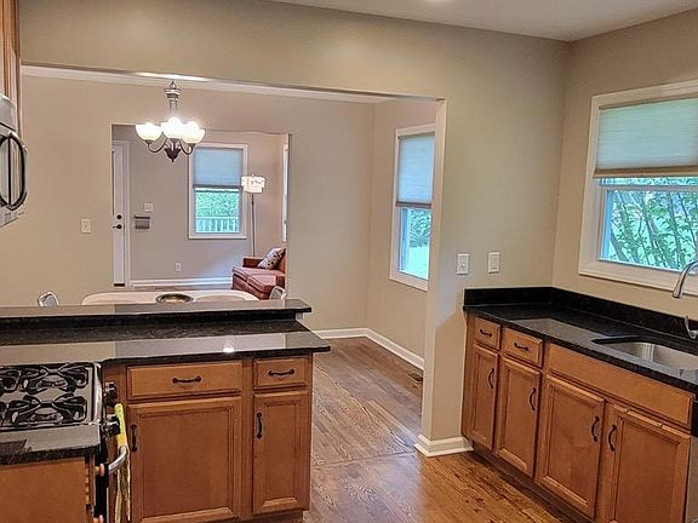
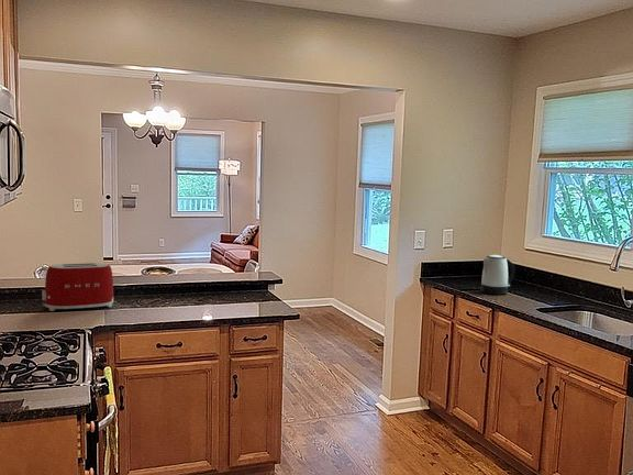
+ kettle (498, 273)
+ toaster (78, 285)
